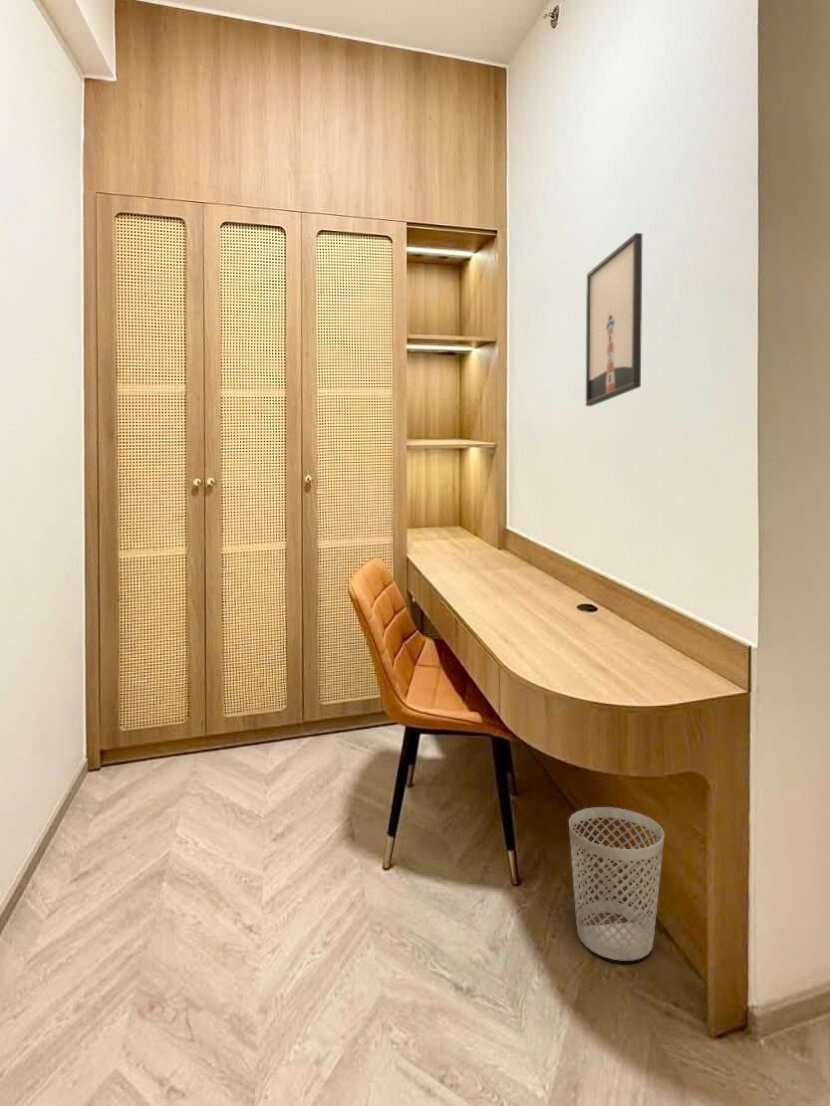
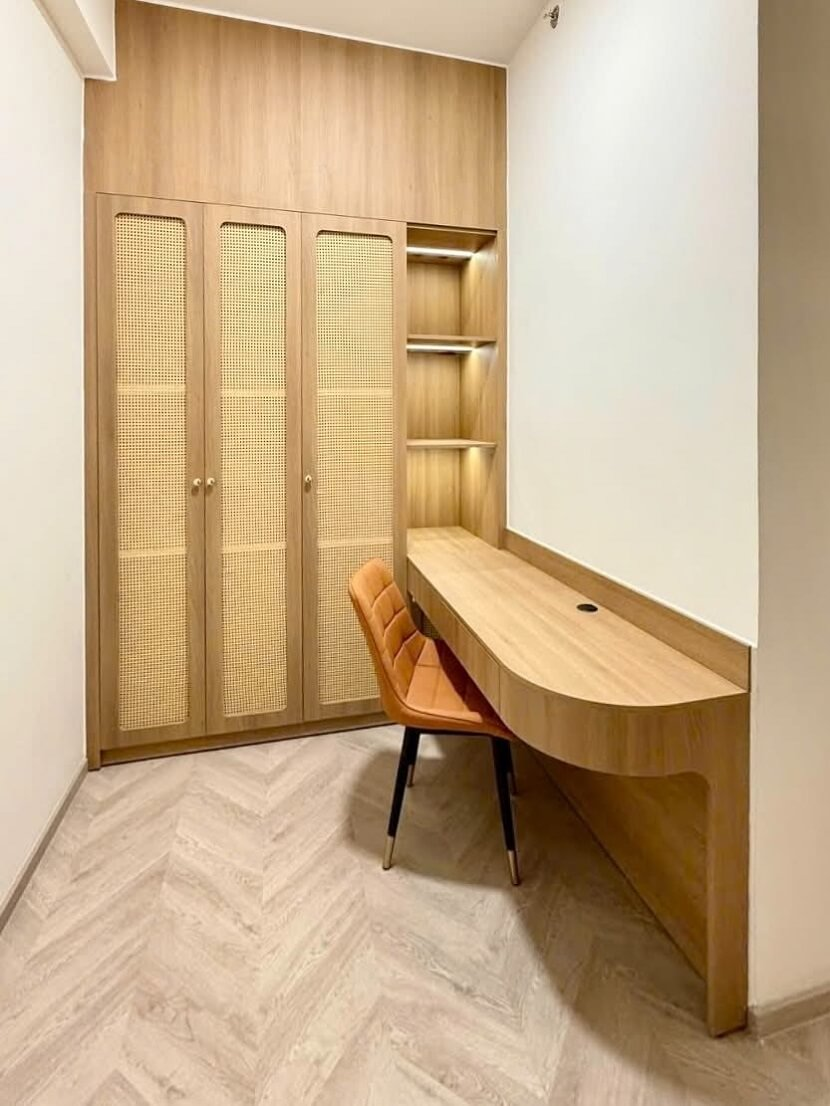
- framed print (611, 326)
- wastebasket (614, 881)
